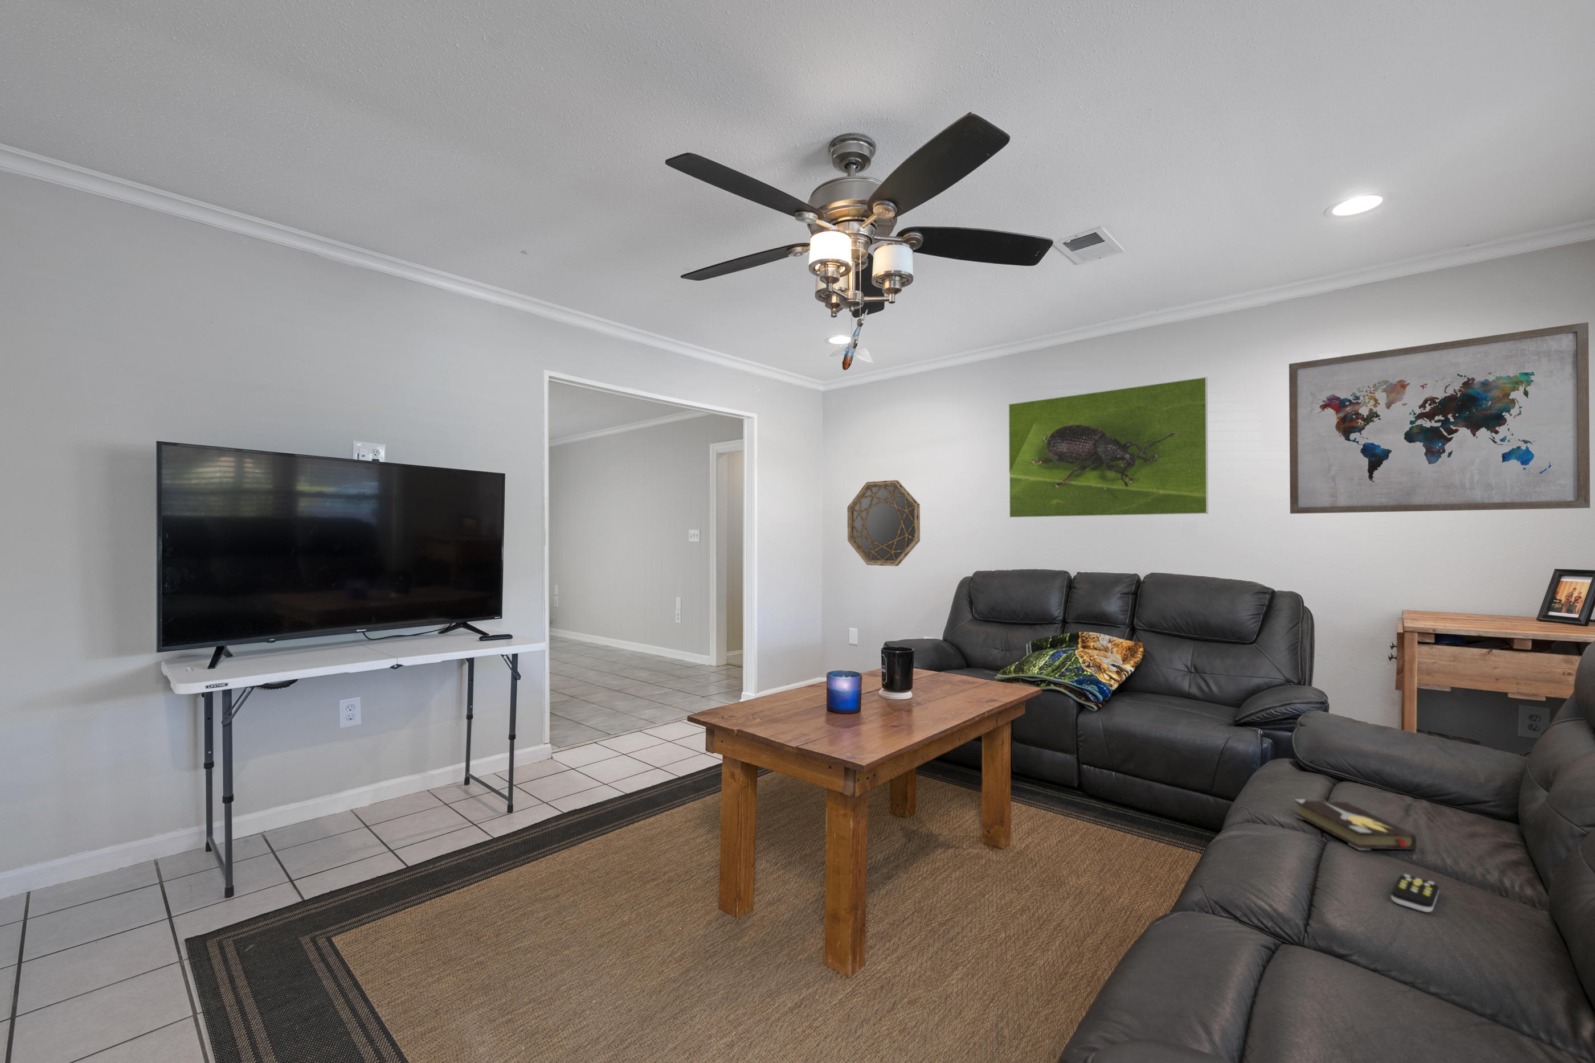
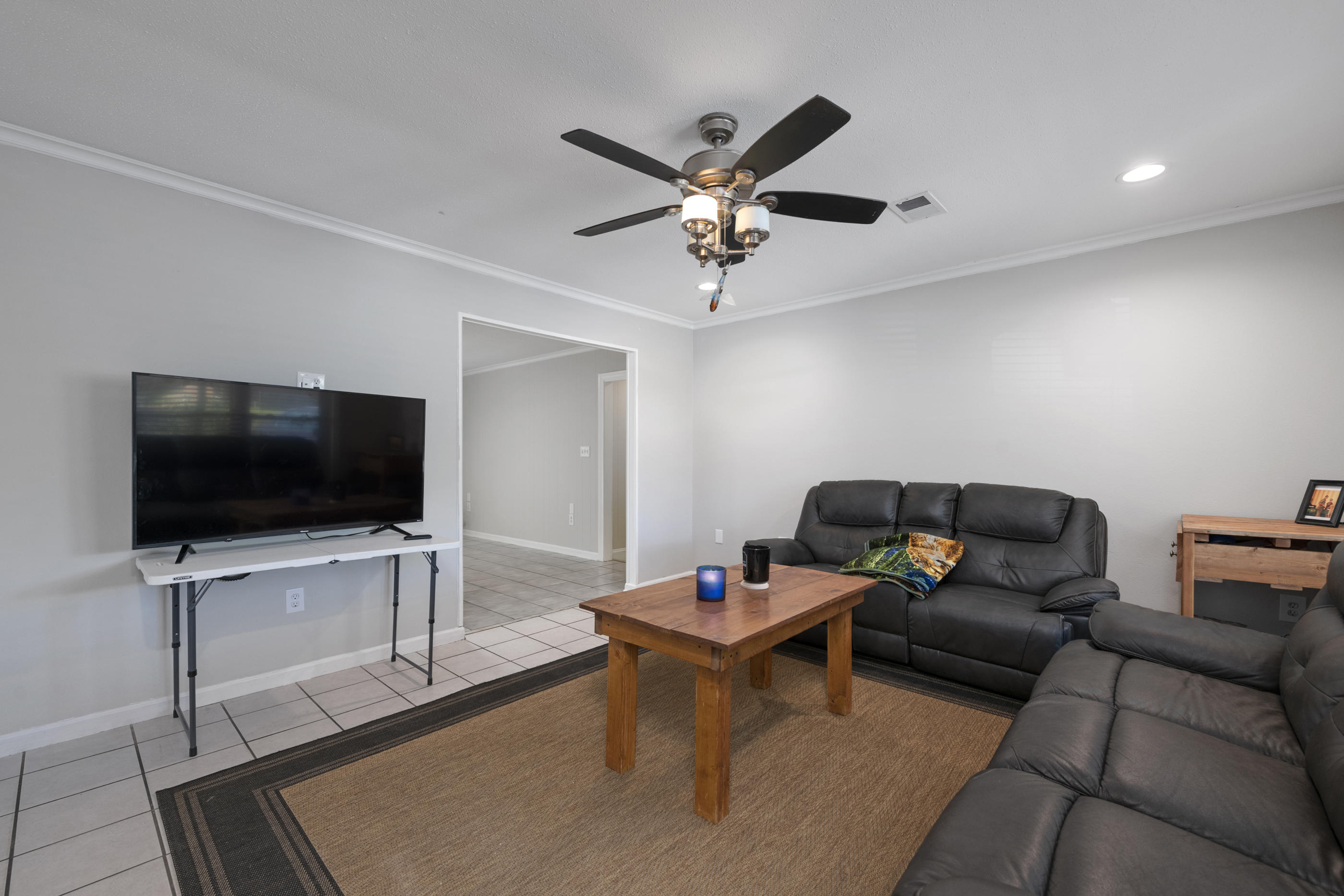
- wall art (1423, 428)
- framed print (1099, 453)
- remote control (1415, 892)
- hardback book (1352, 822)
- home mirror (882, 523)
